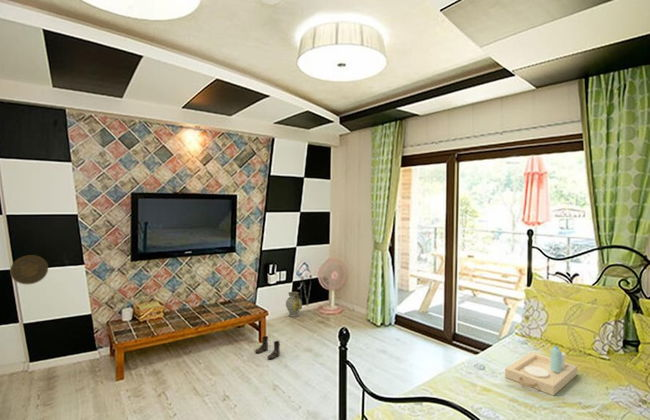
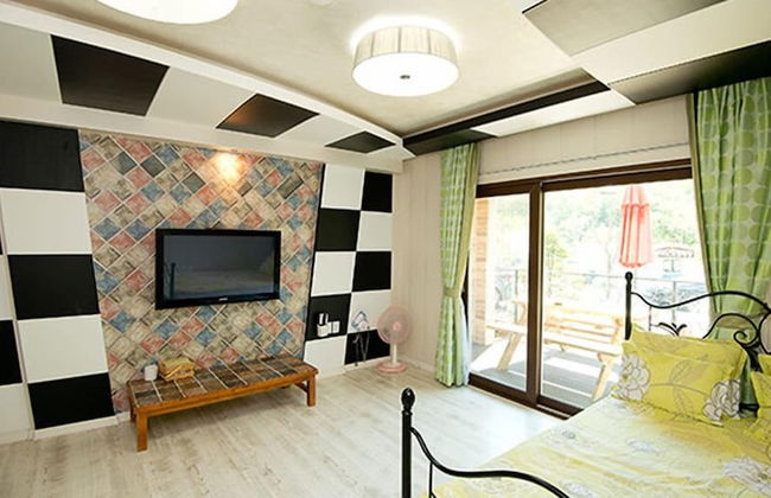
- ceramic jug (294, 304)
- serving tray (541, 360)
- decorative plate (29, 269)
- boots (267, 347)
